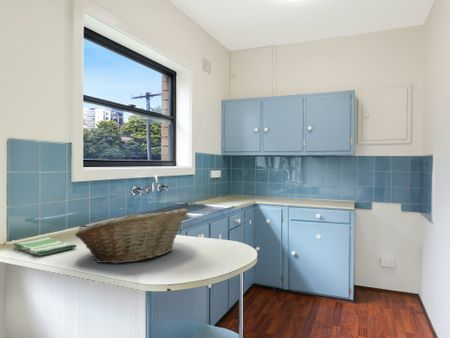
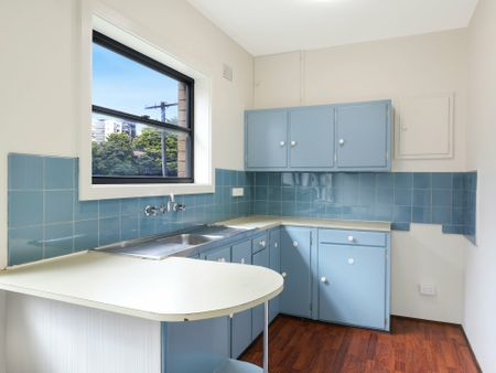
- fruit basket (136, 231)
- dish towel (44, 245)
